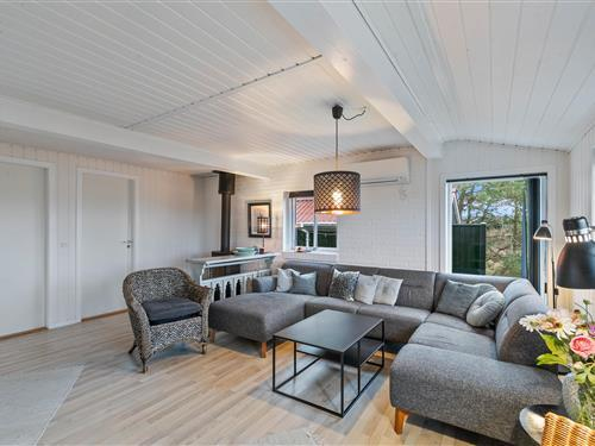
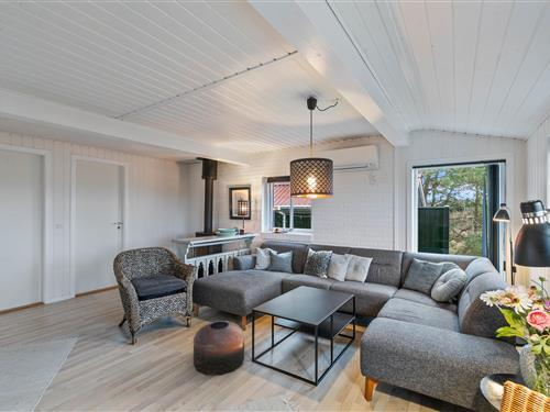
+ pouf (219, 343)
